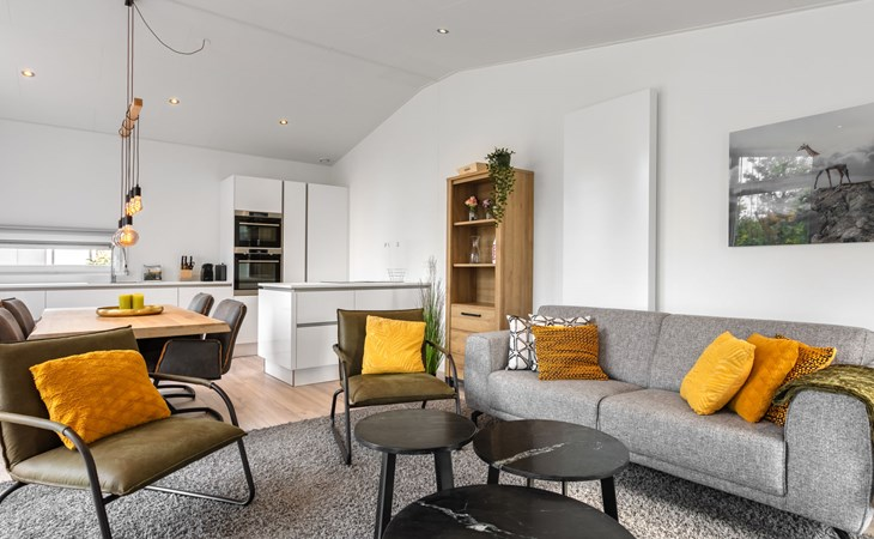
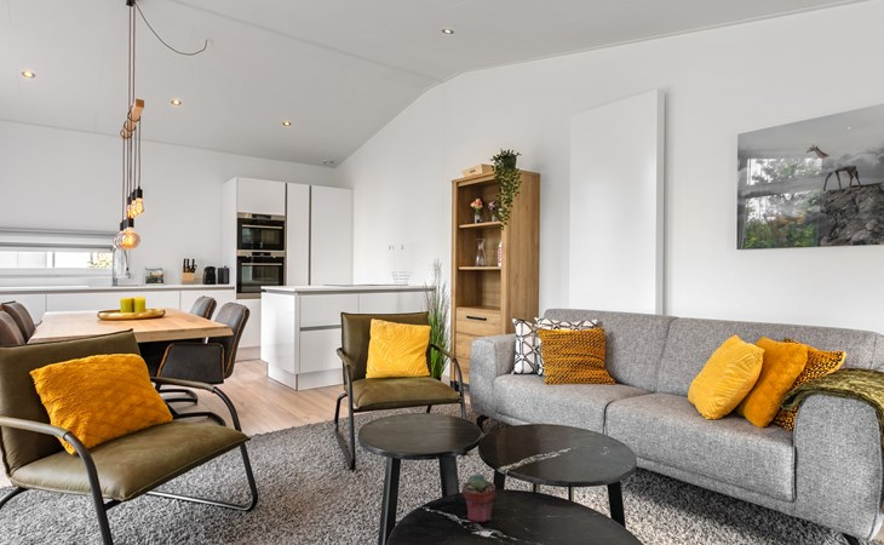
+ potted succulent (478, 495)
